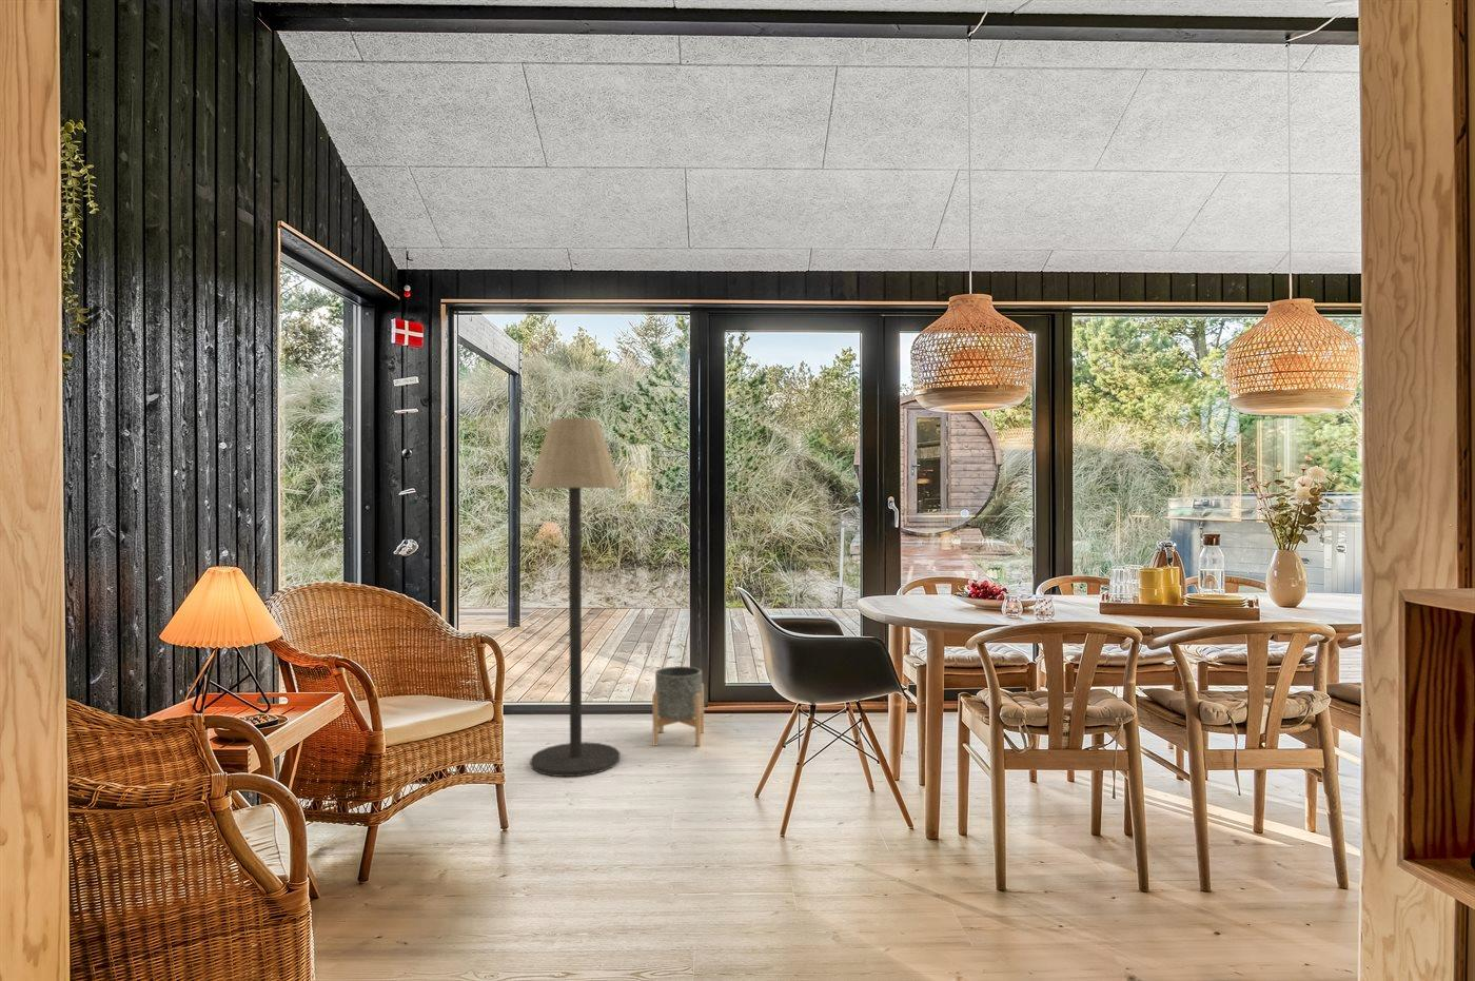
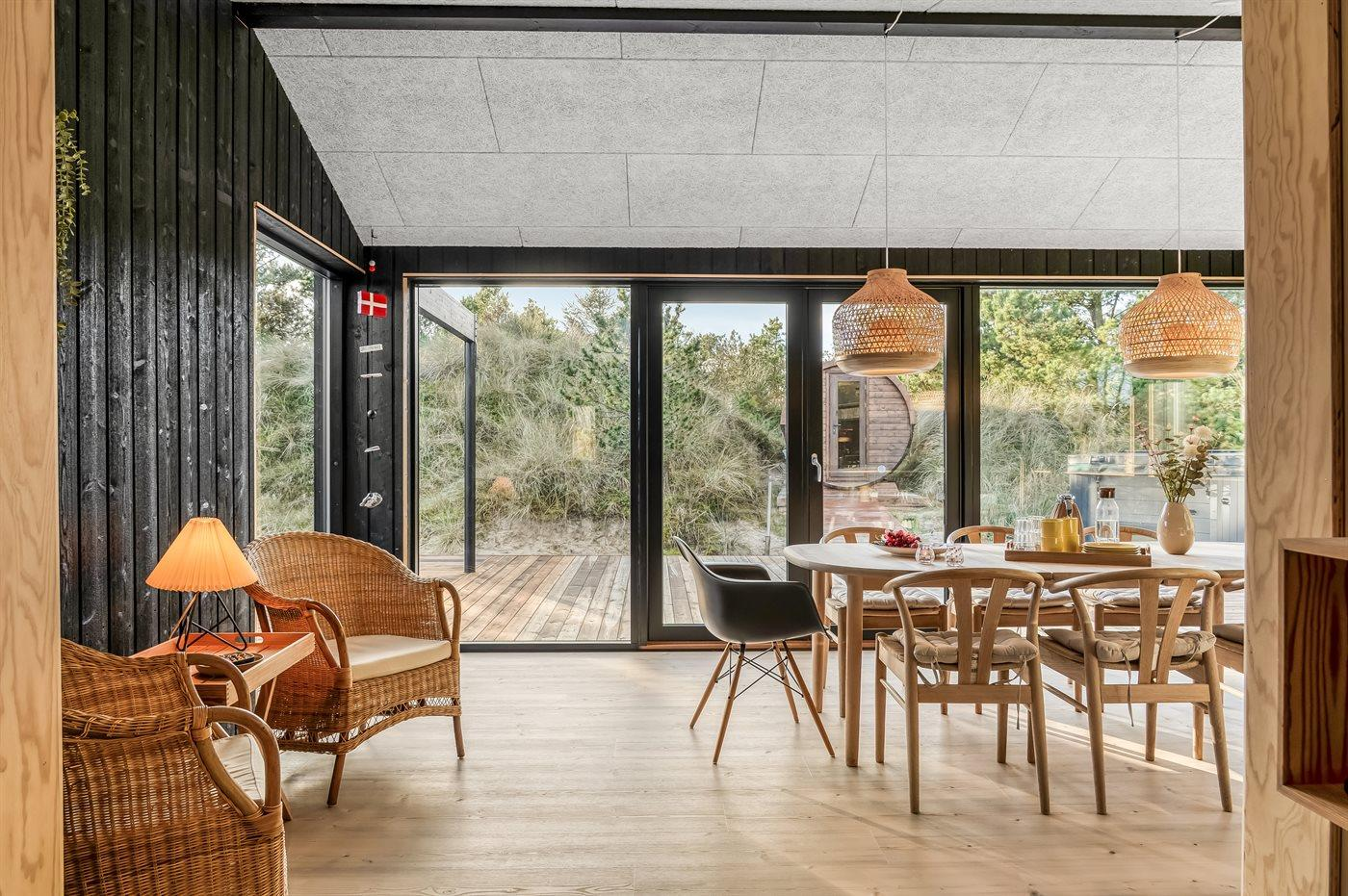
- planter (678, 705)
- floor lamp (576, 590)
